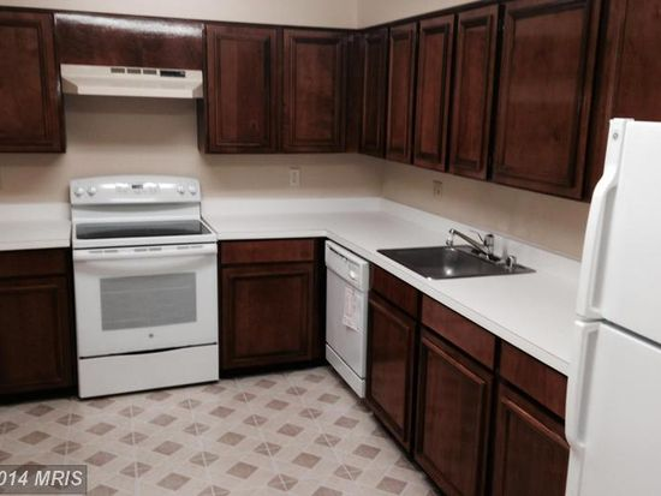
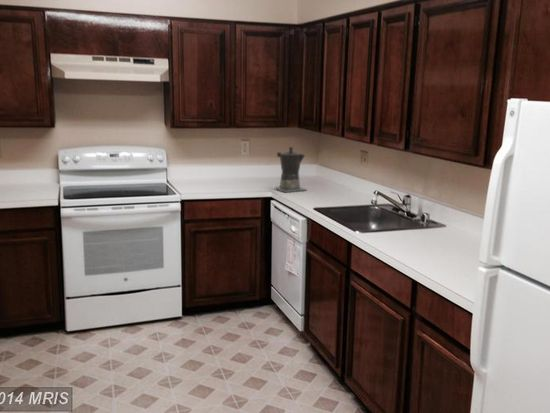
+ coffee maker (290, 168)
